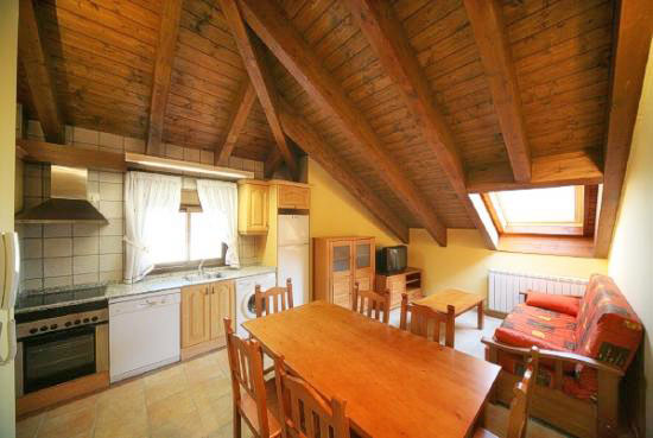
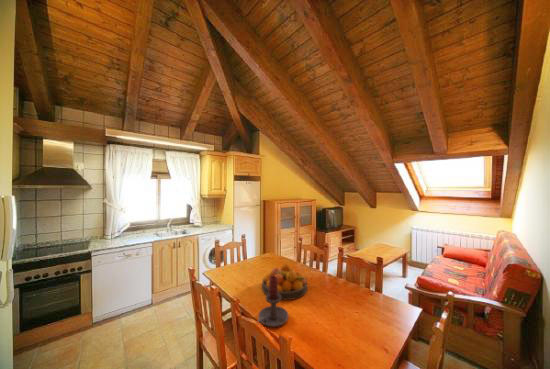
+ candle holder (270, 299)
+ fruit bowl (284, 277)
